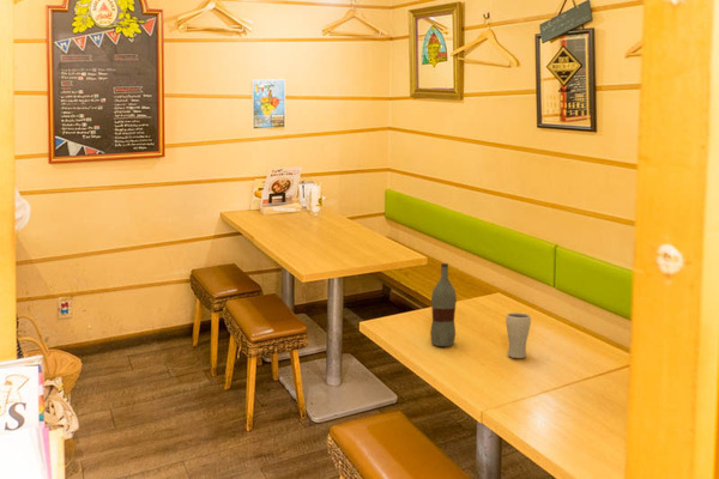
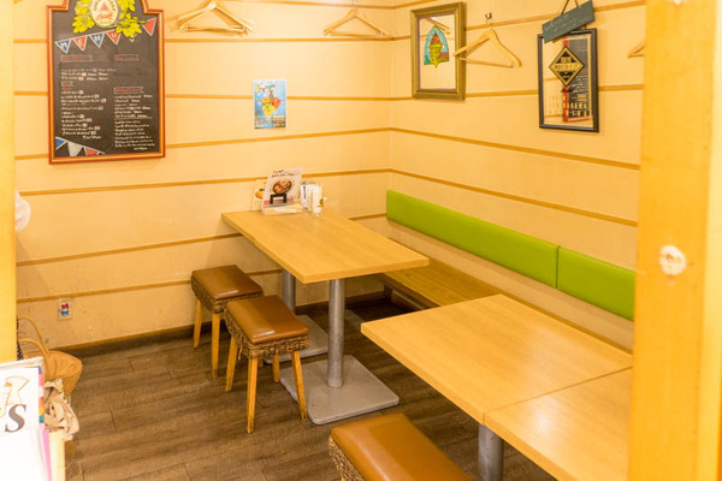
- drinking glass (518, 335)
- bottle (443, 303)
